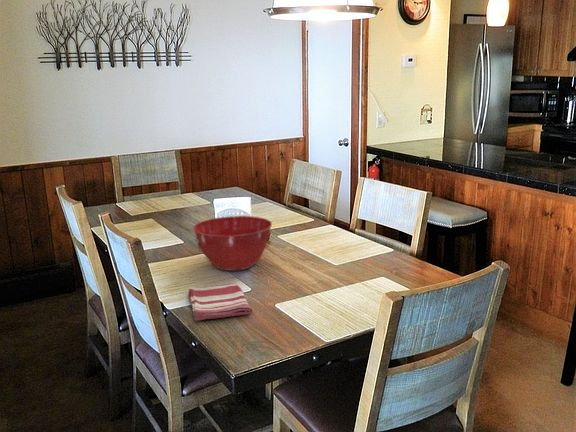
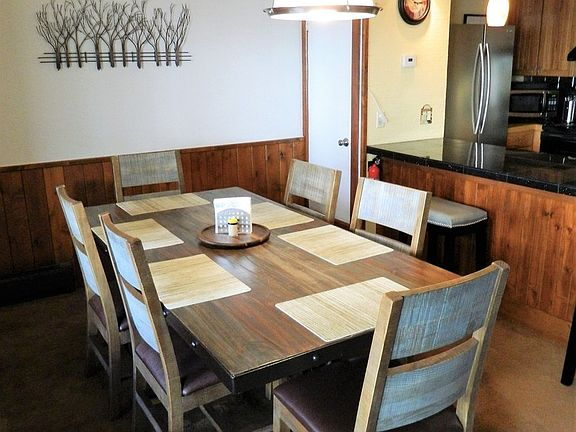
- mixing bowl (233, 244)
- dish towel (218, 299)
